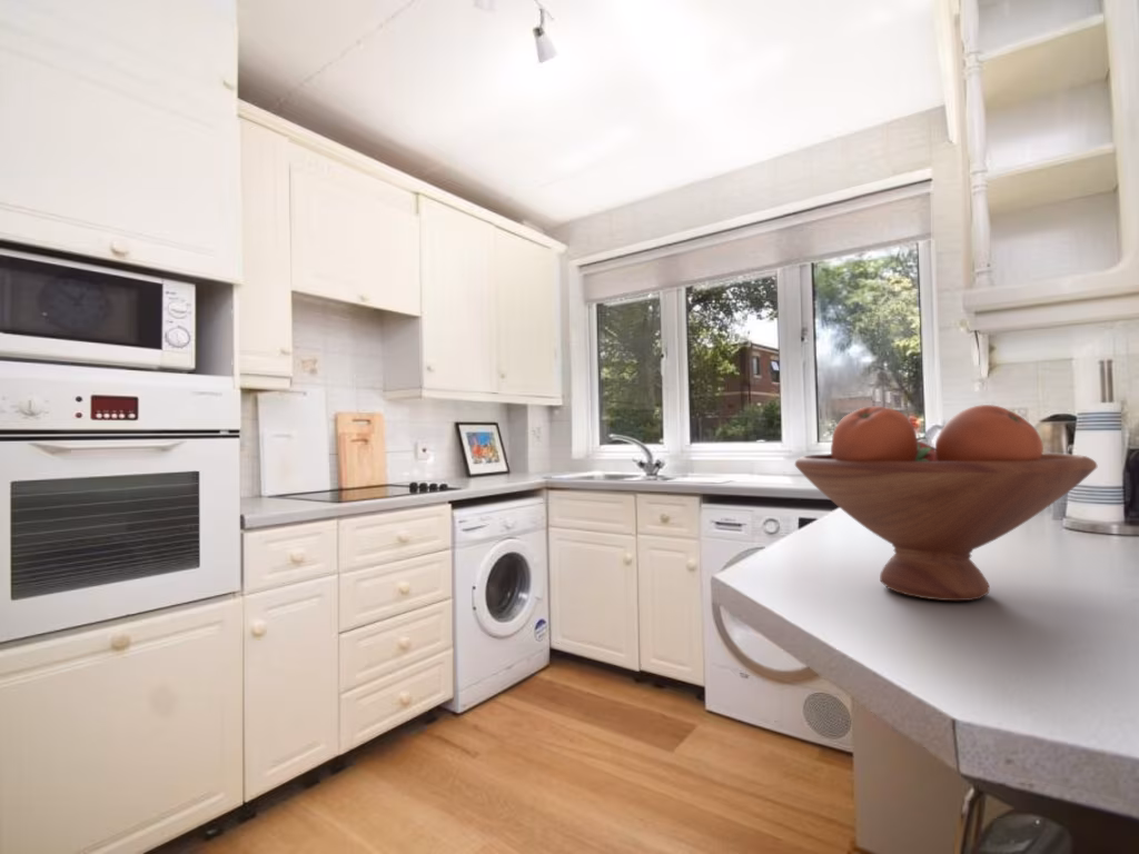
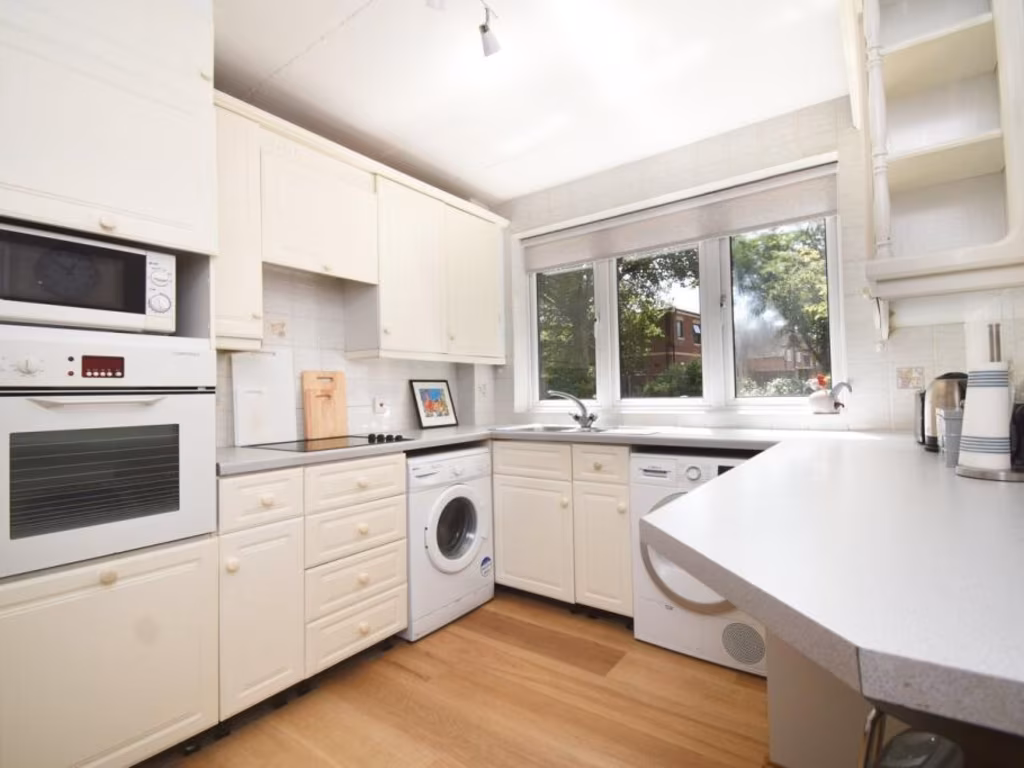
- fruit bowl (929, 497)
